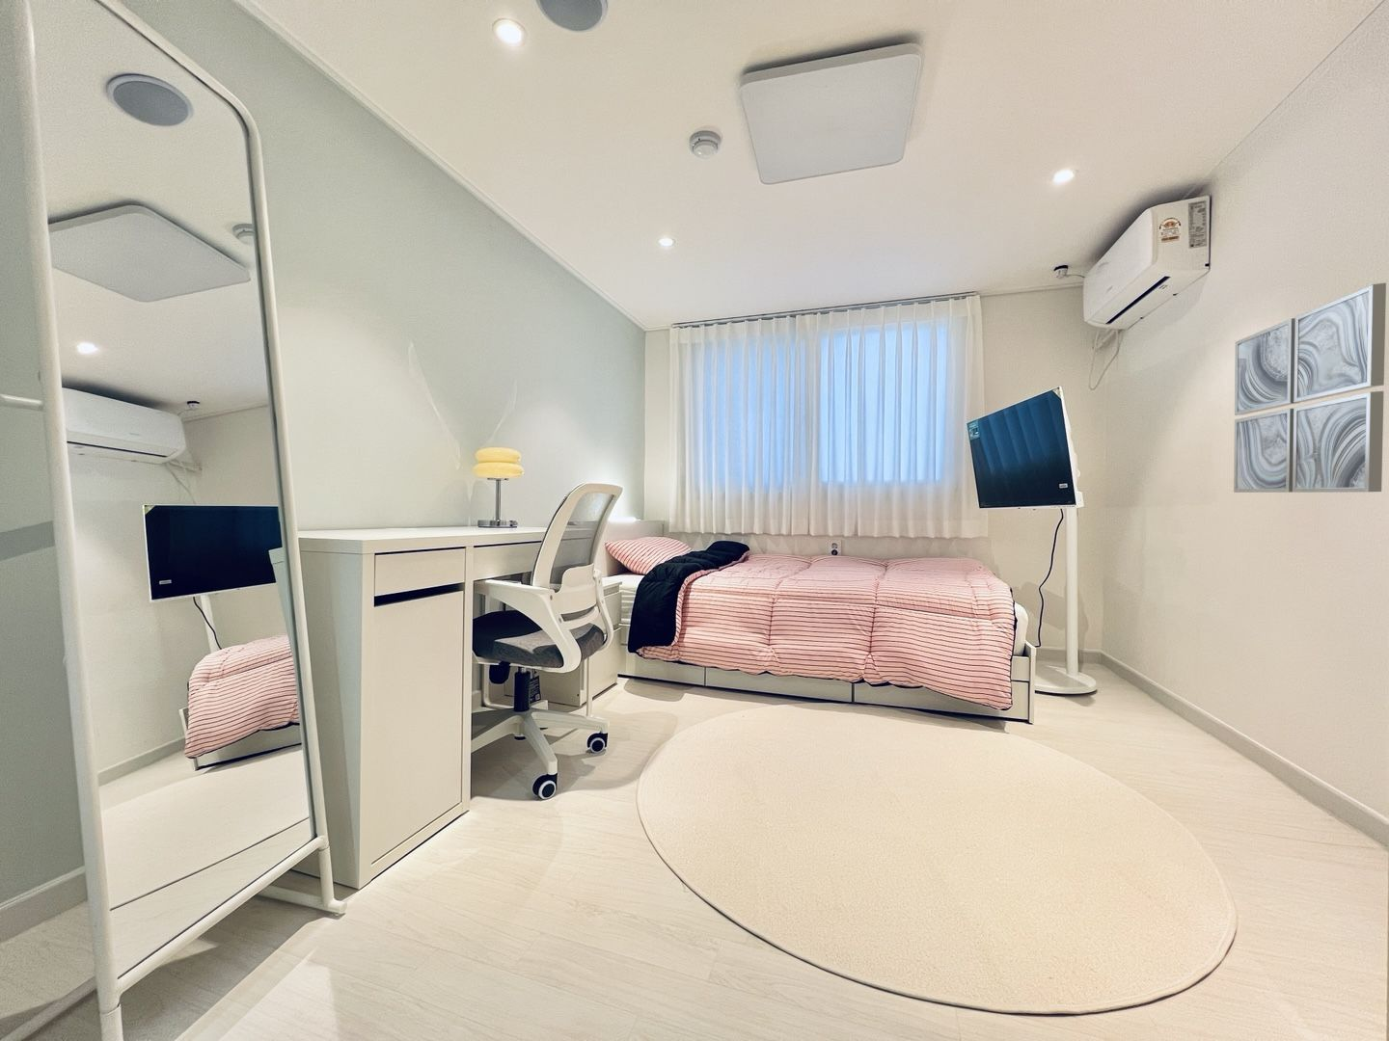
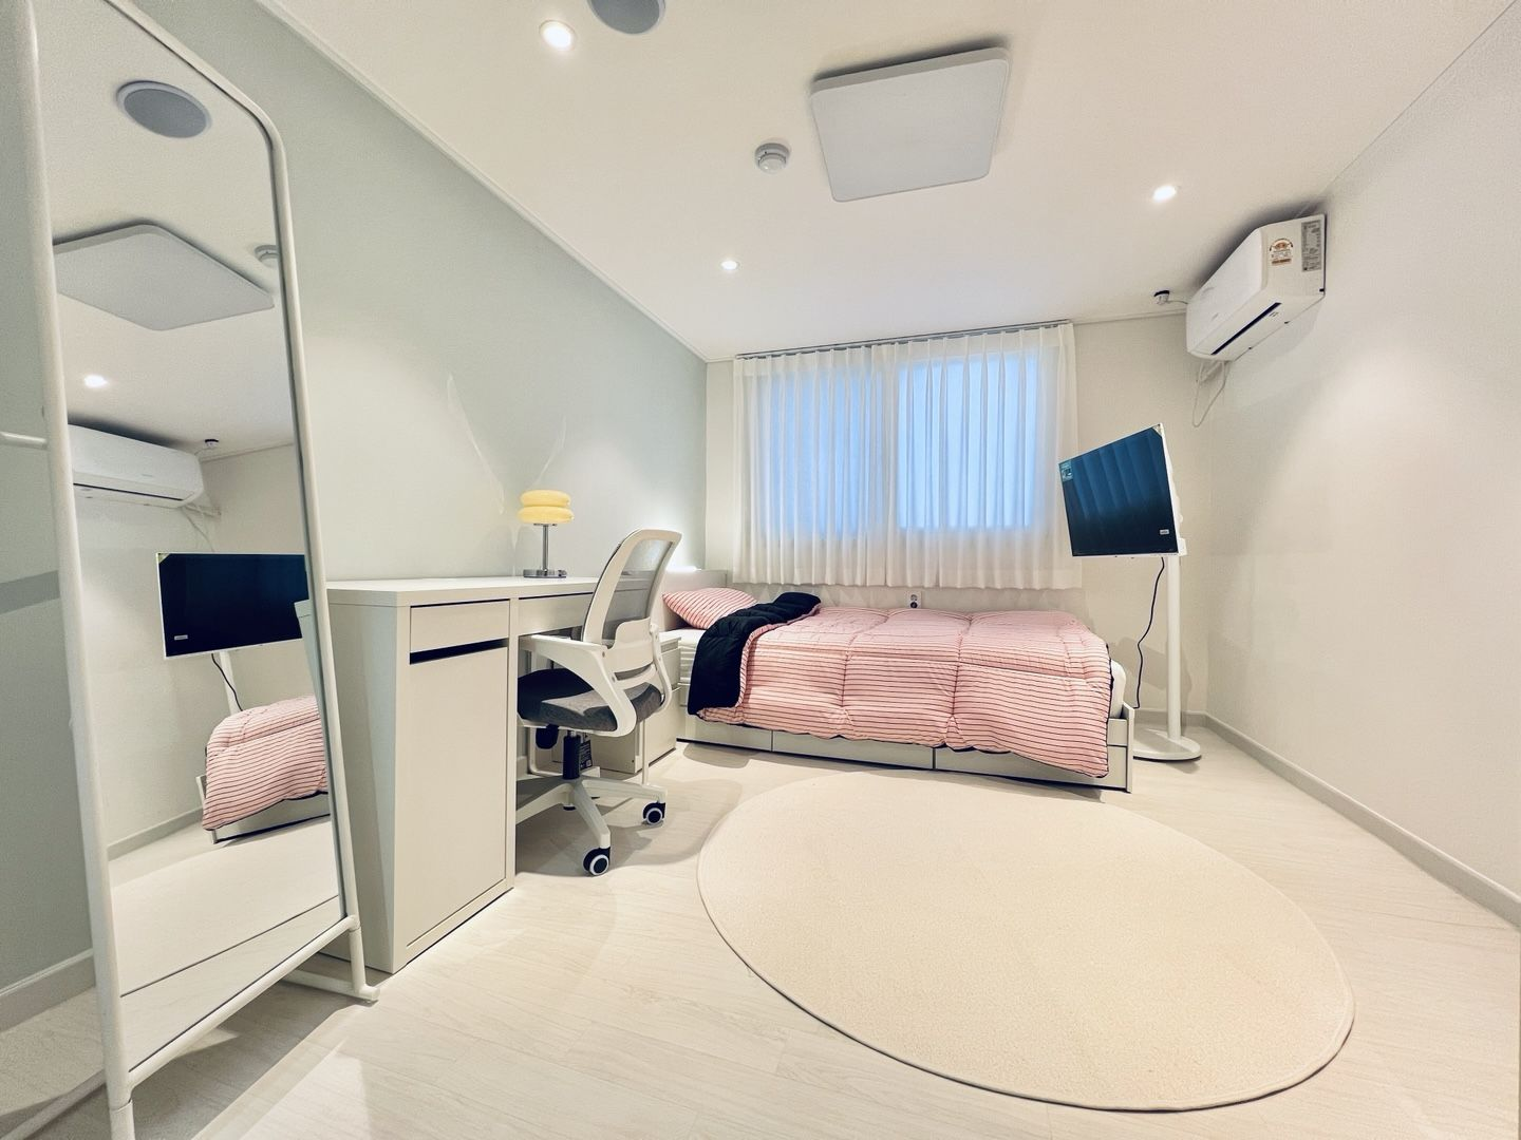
- wall art (1296, 402)
